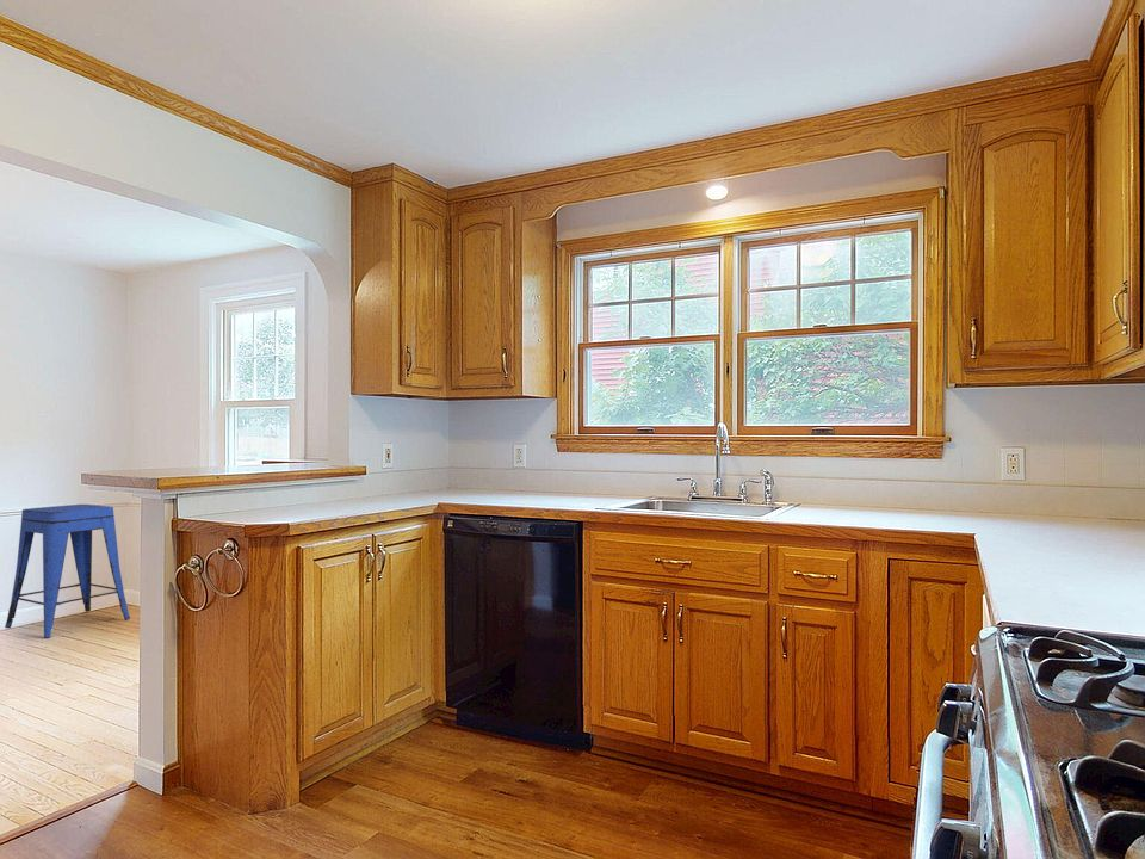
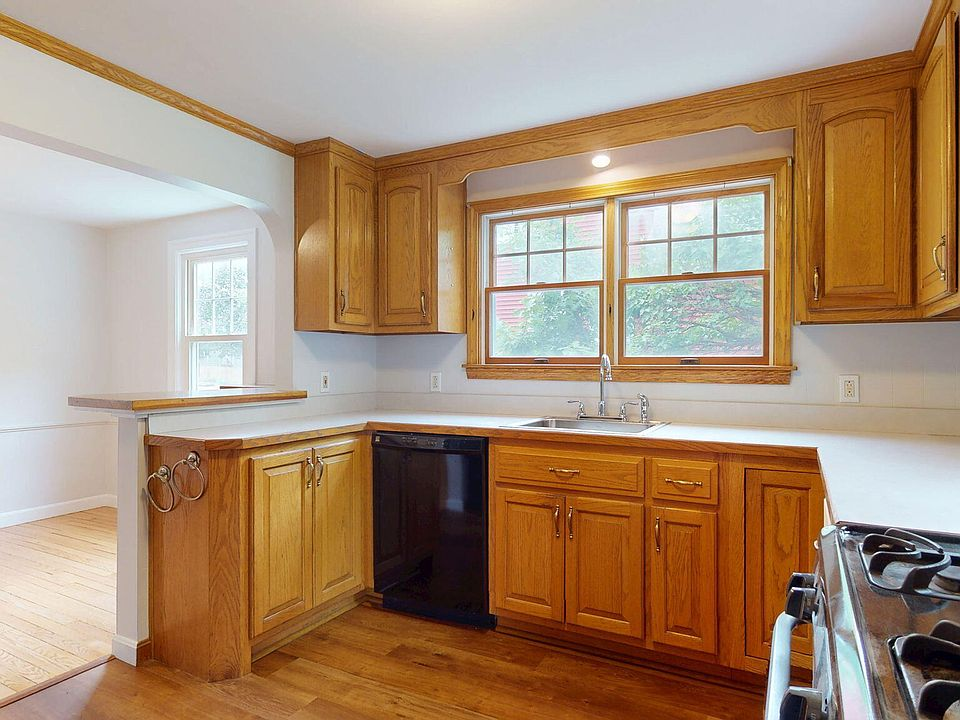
- bar stool (63, 562)
